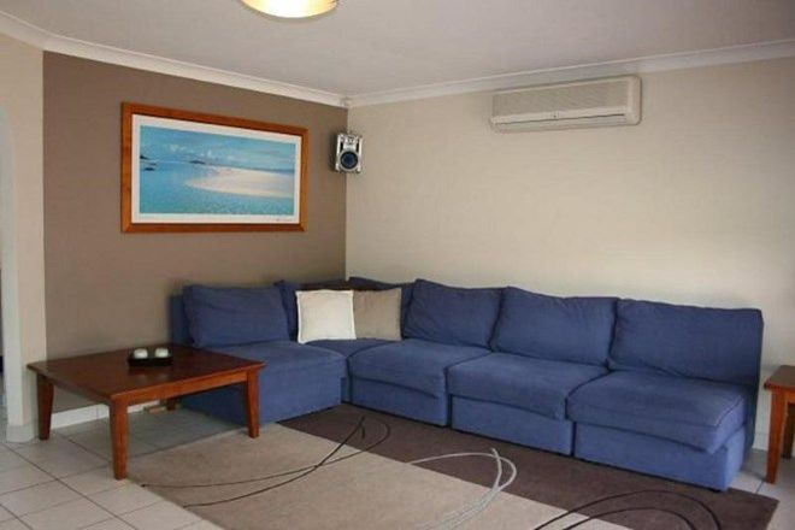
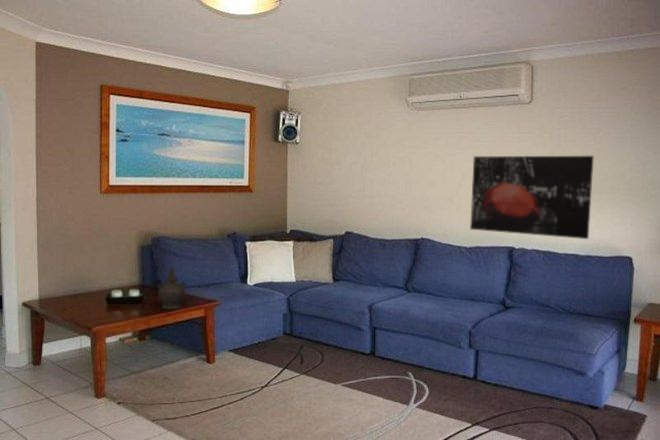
+ wall art (527, 195)
+ ceremonial vessel (171, 286)
